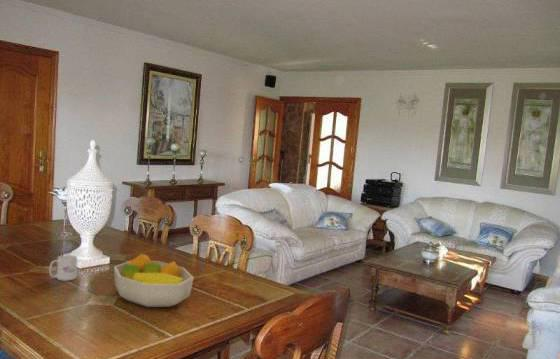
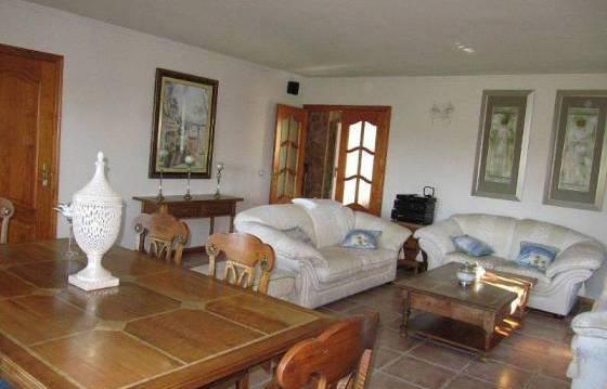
- fruit bowl (152, 278)
- mug (63, 267)
